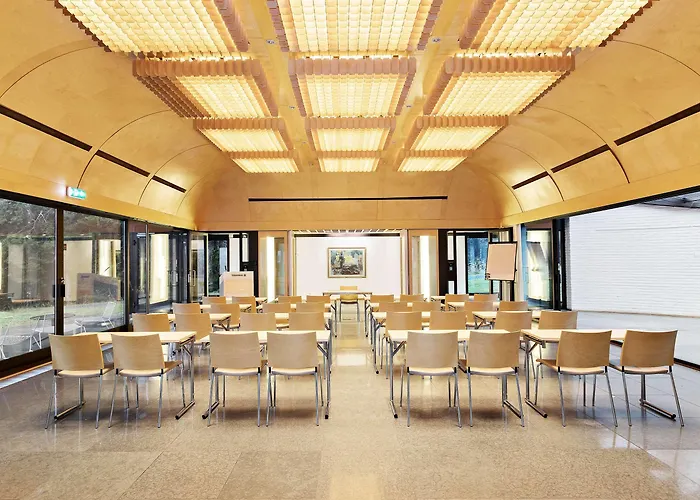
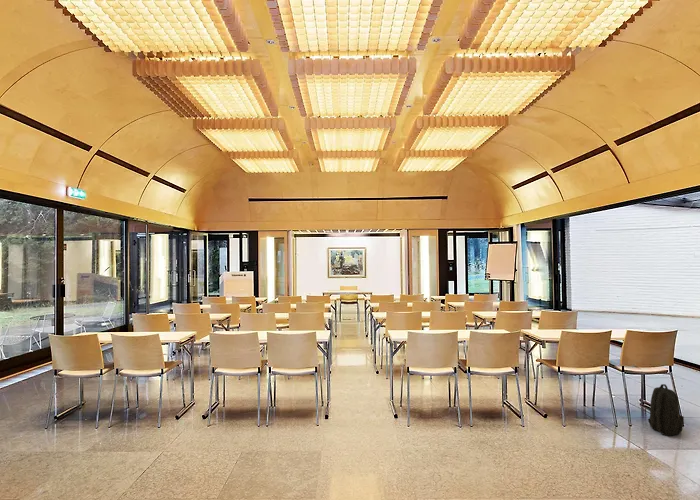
+ backpack (664, 407)
